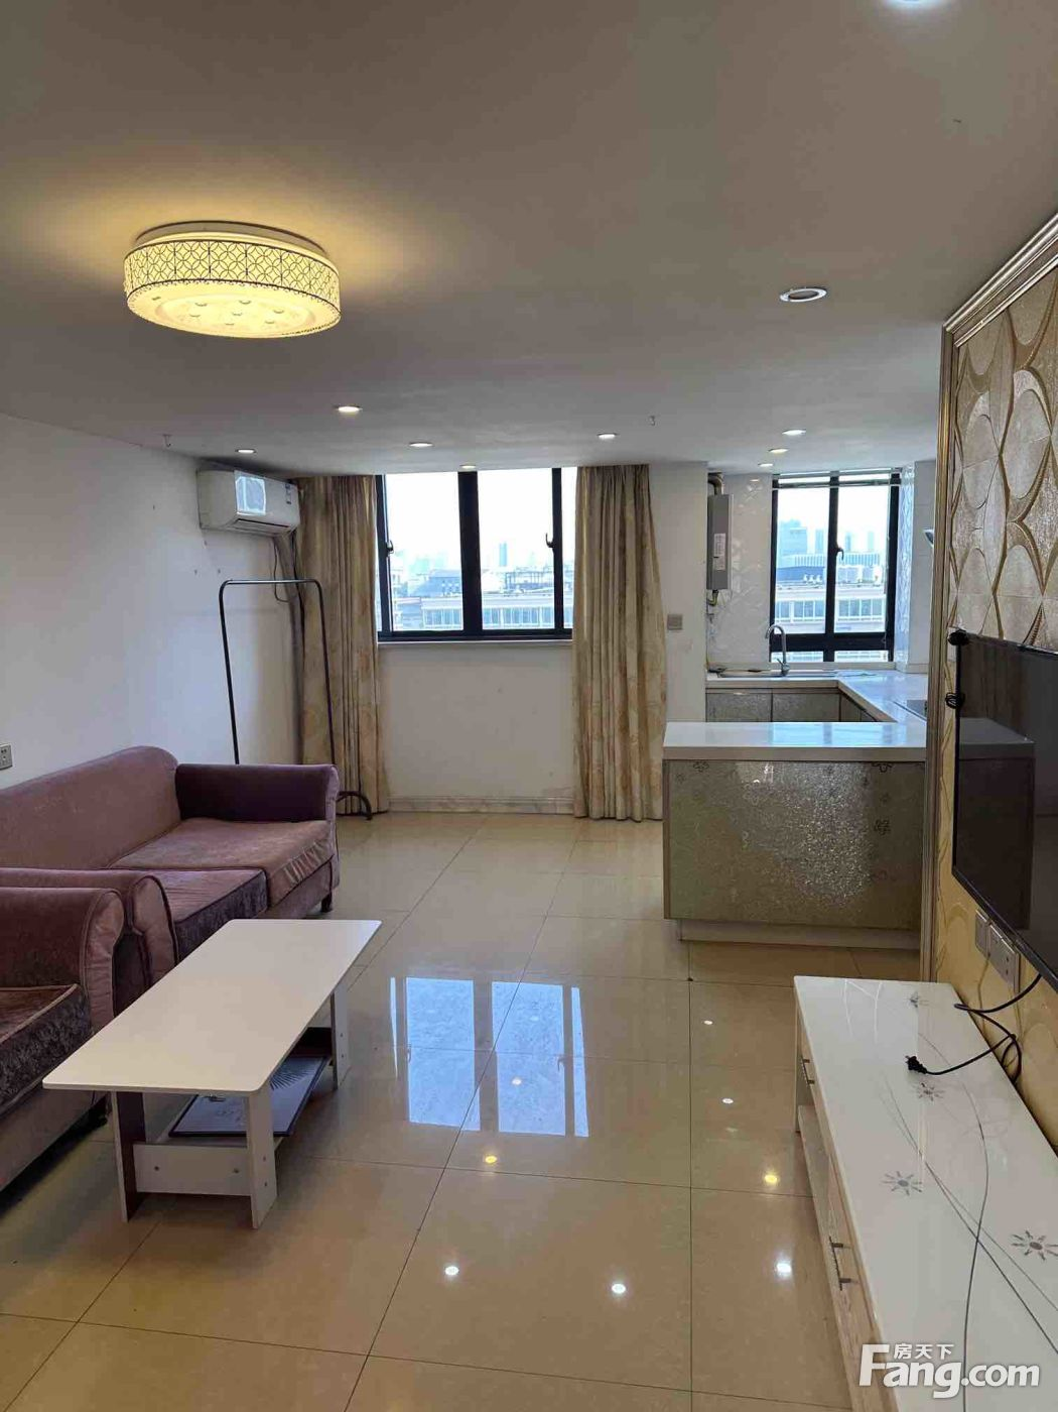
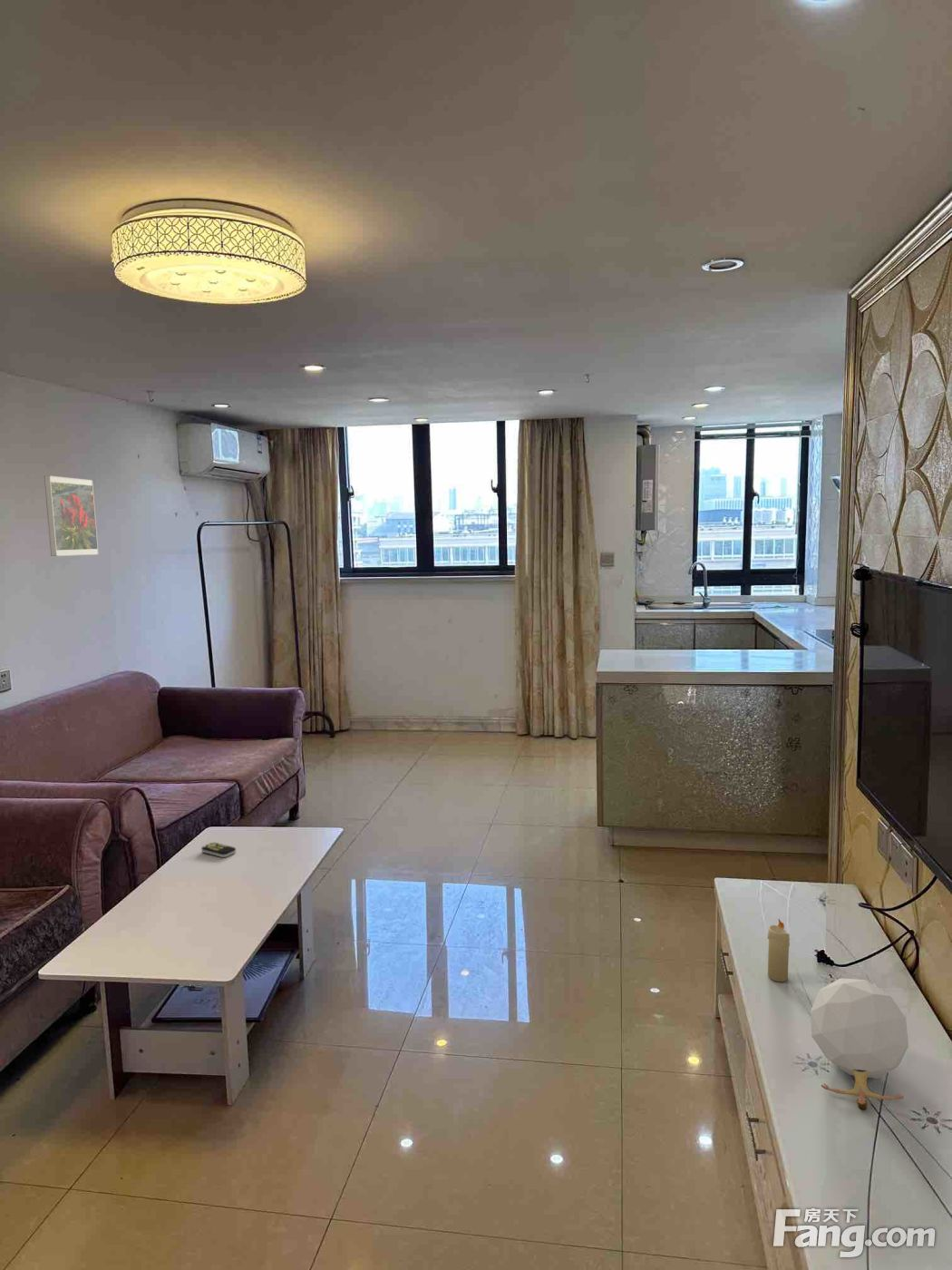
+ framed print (72, 516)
+ remote control (219, 849)
+ decorative ball (859, 1033)
+ candle (778, 947)
